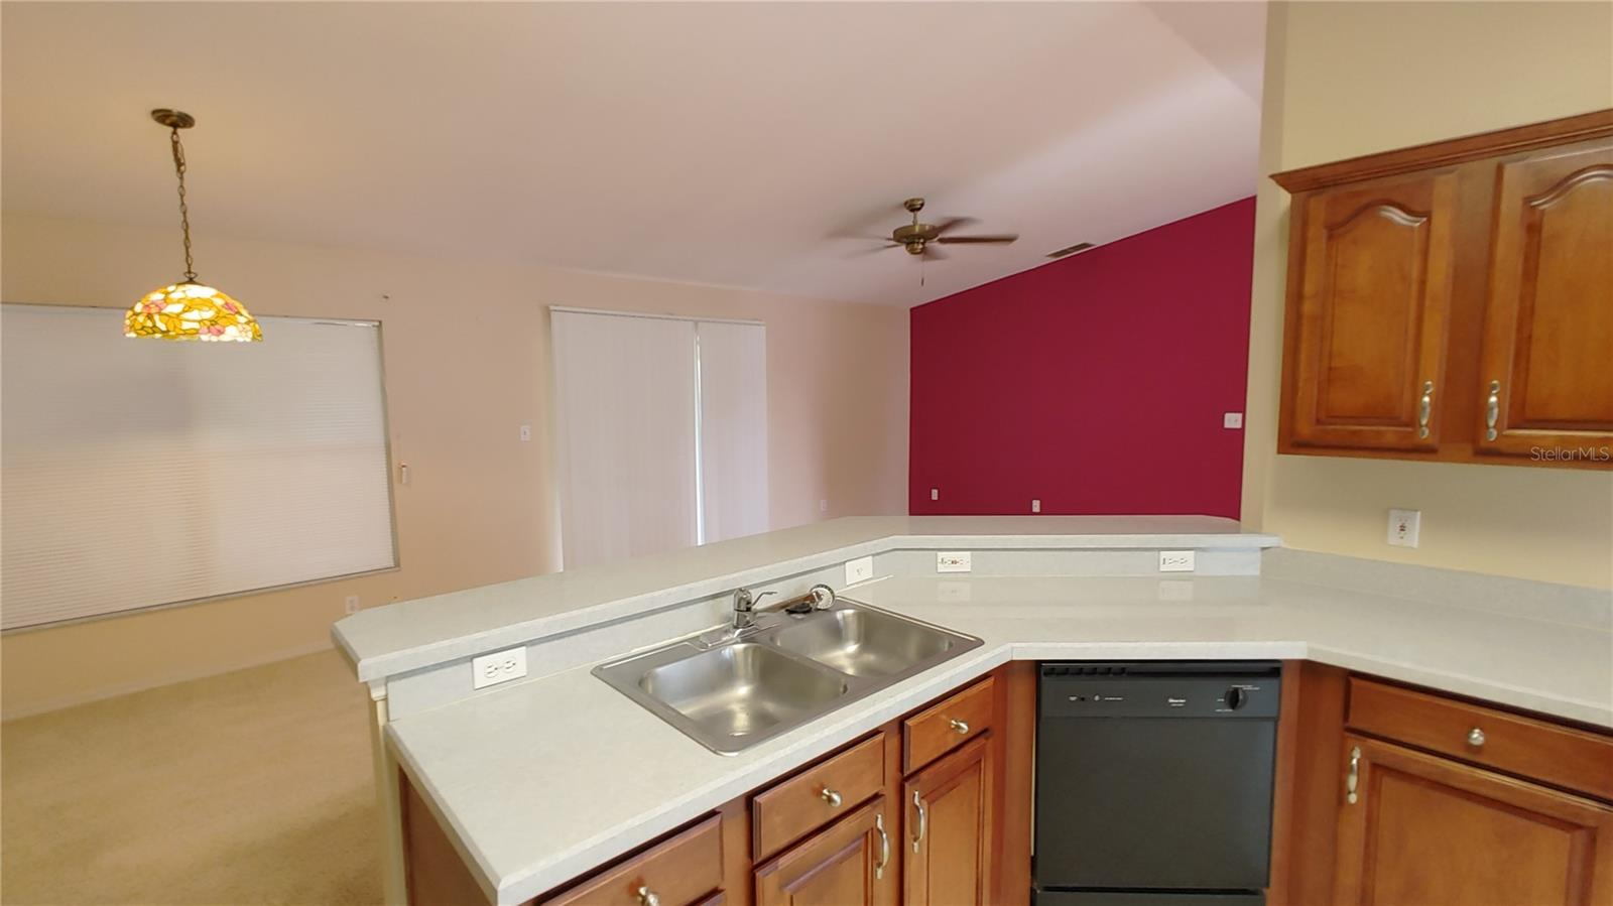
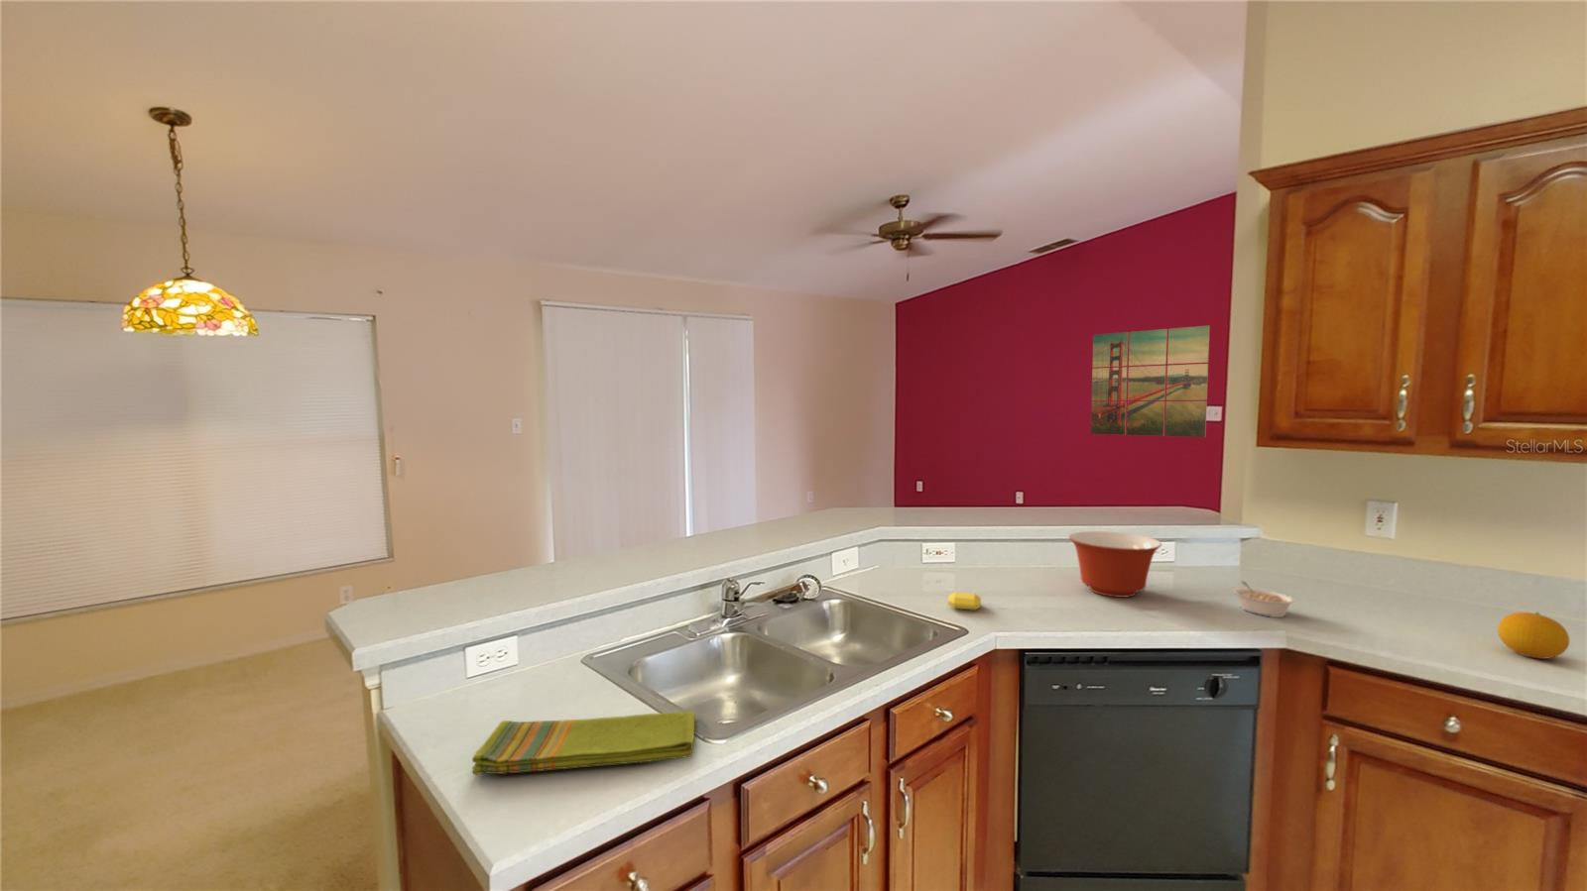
+ fruit (1533, 634)
+ legume (1260, 600)
+ mixing bowl (1113, 565)
+ soap bar (965, 600)
+ wall art (1146, 382)
+ dish towel (592, 735)
